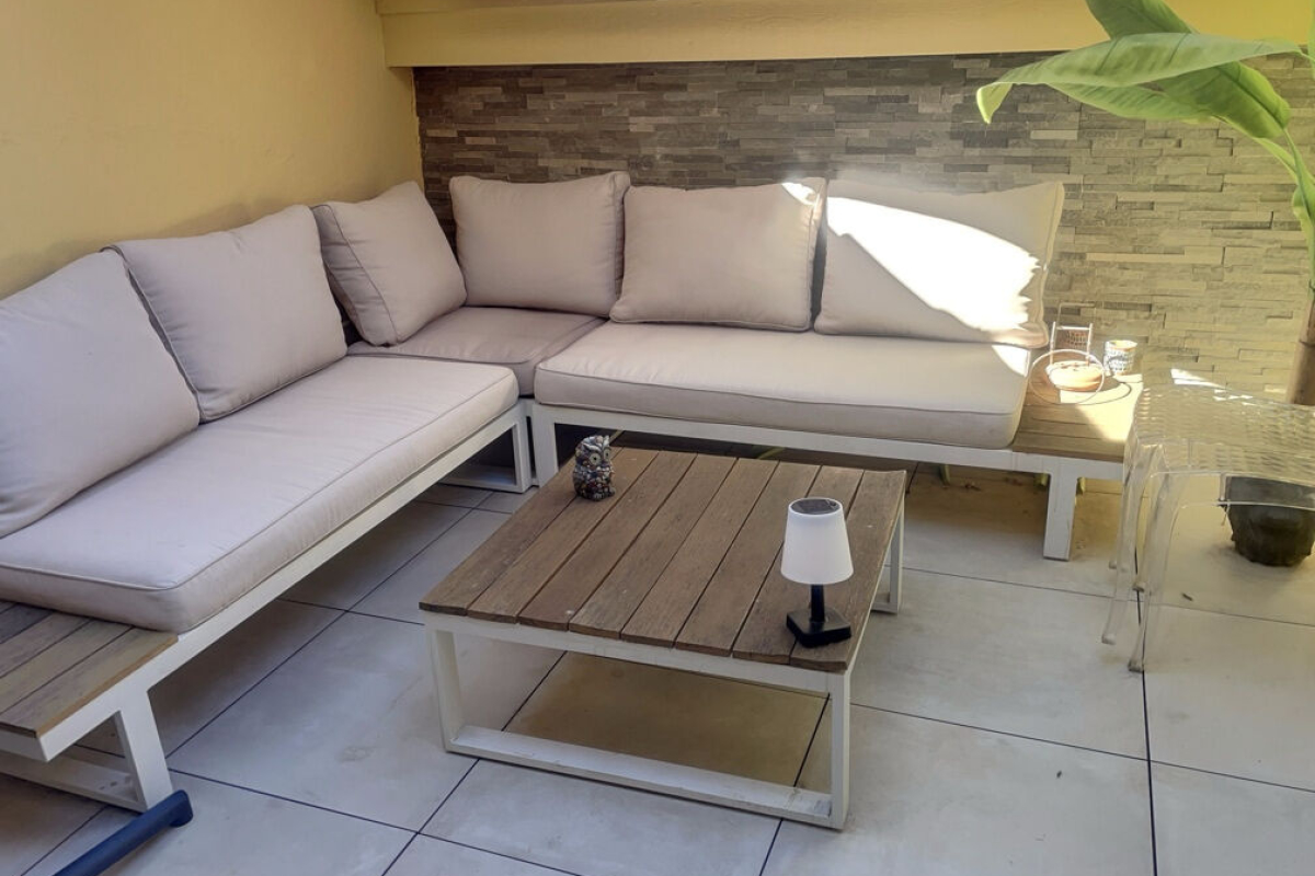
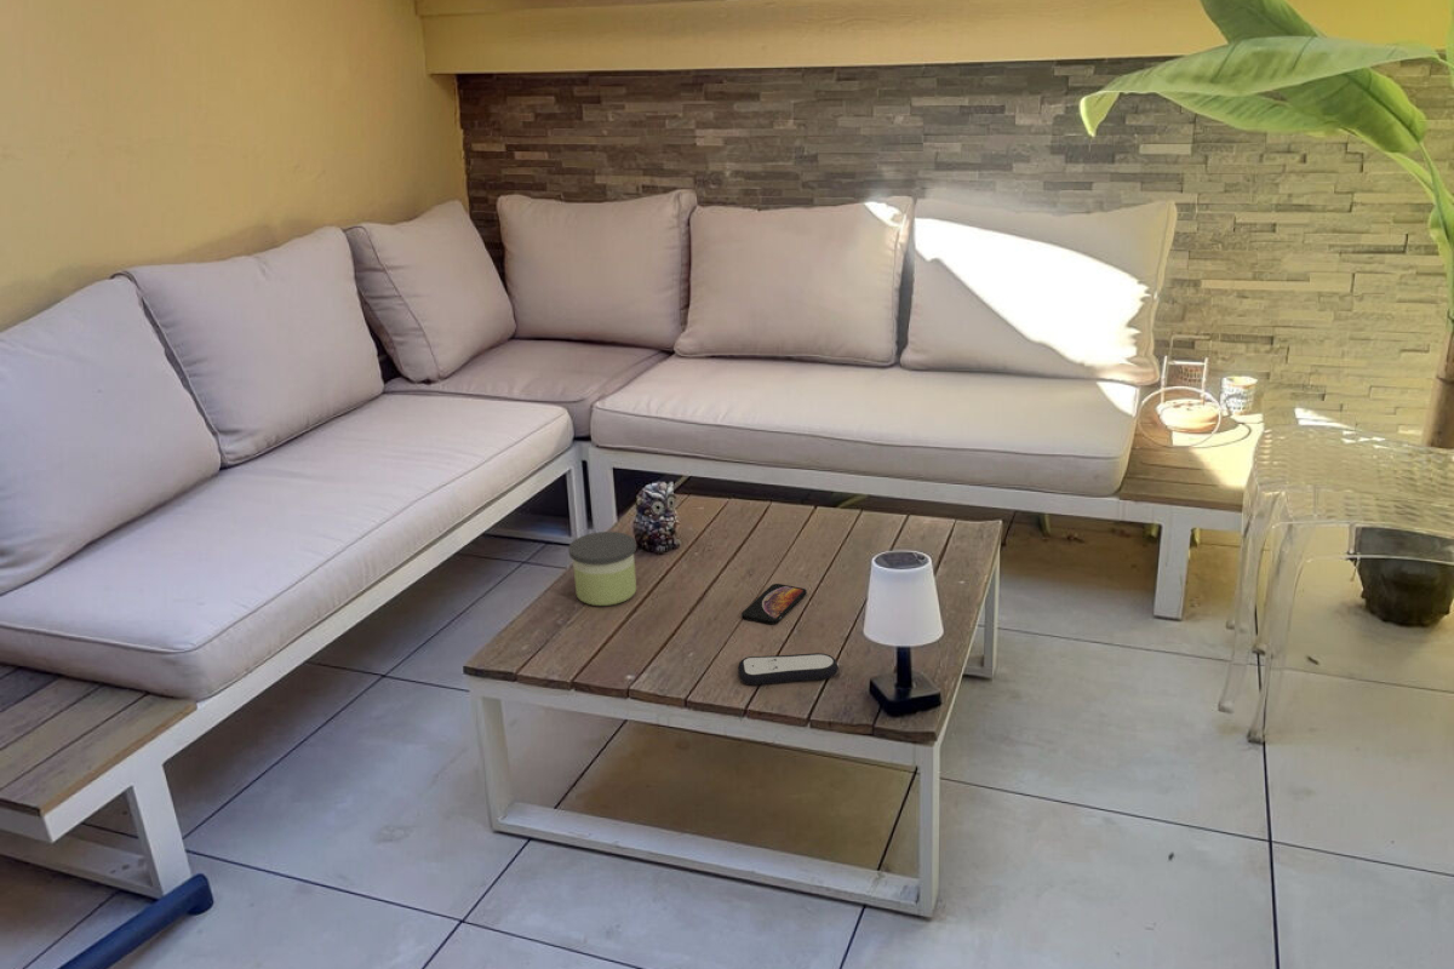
+ remote control (788, 667)
+ smartphone (774, 603)
+ candle (603, 569)
